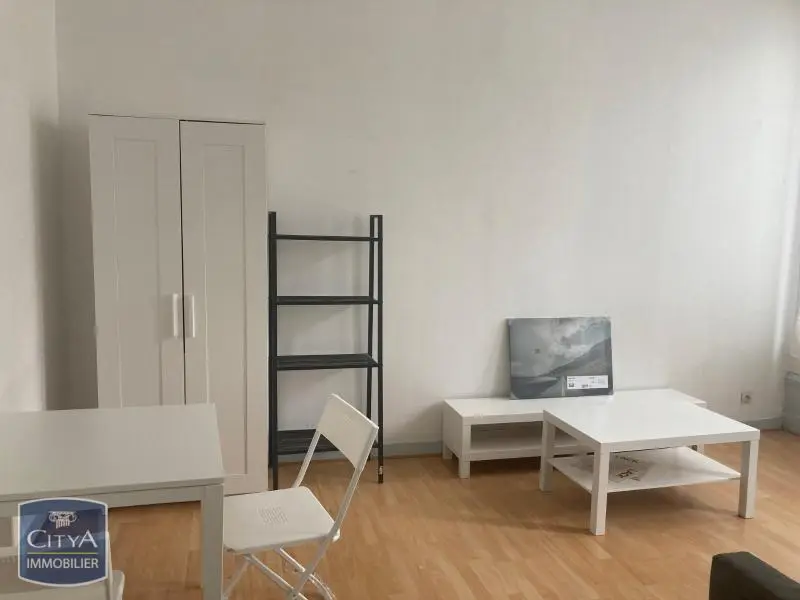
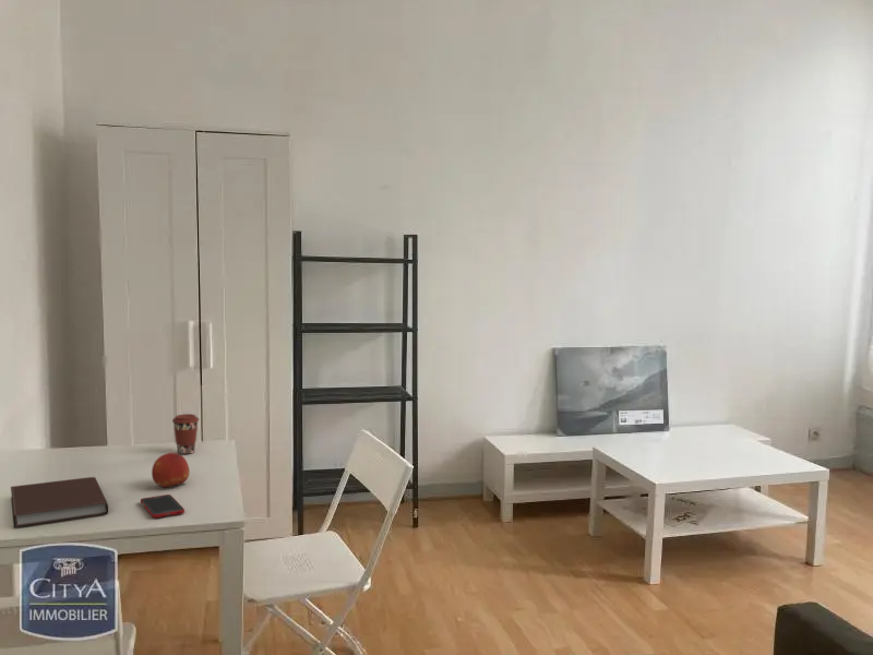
+ coffee cup (186, 433)
+ fruit (170, 468)
+ cell phone (162, 505)
+ notebook (58, 500)
